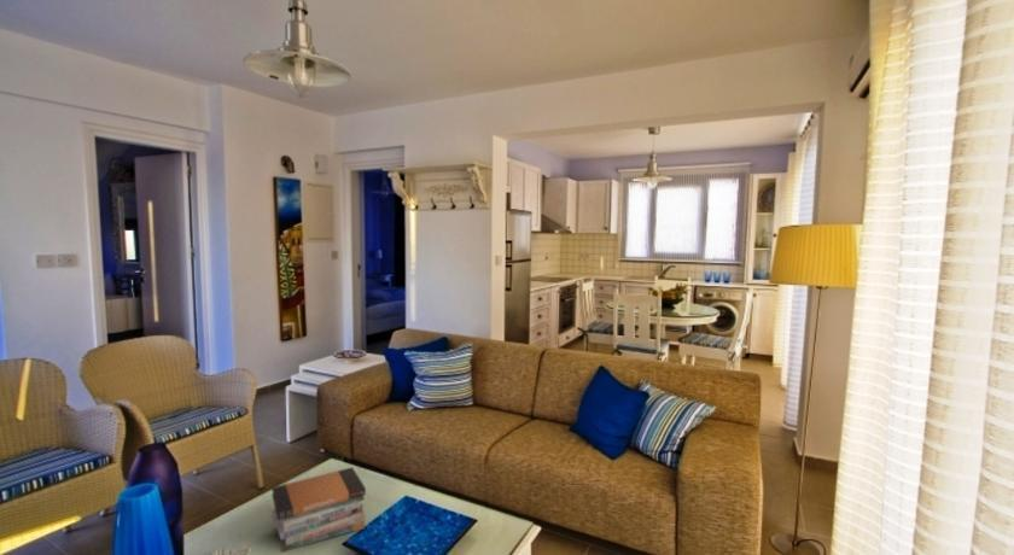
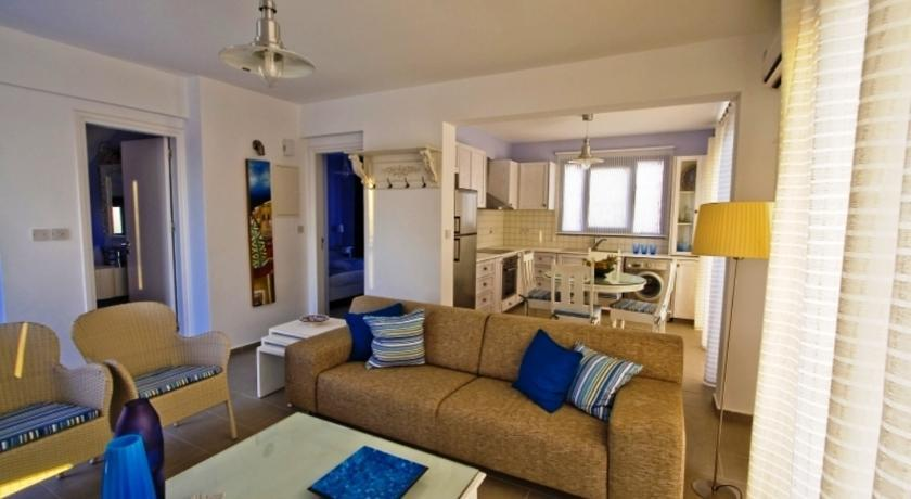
- book stack (319, 507)
